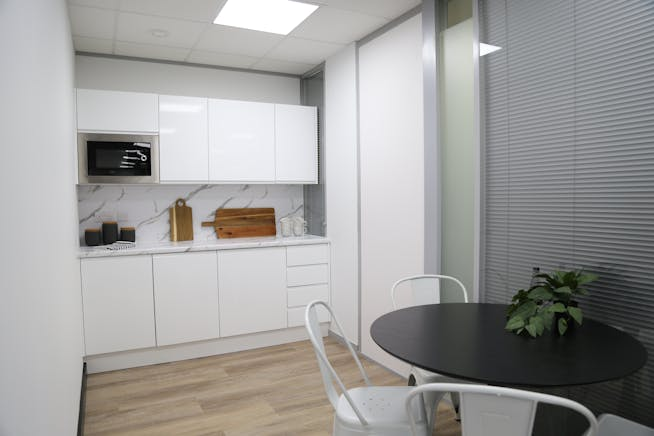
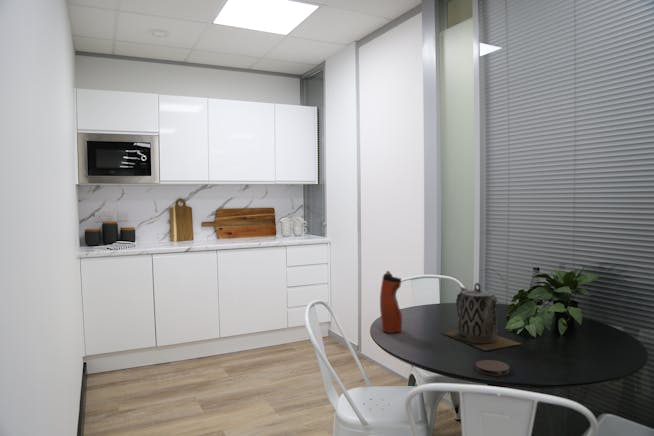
+ water bottle (391, 300)
+ coaster (492, 367)
+ teapot (479, 310)
